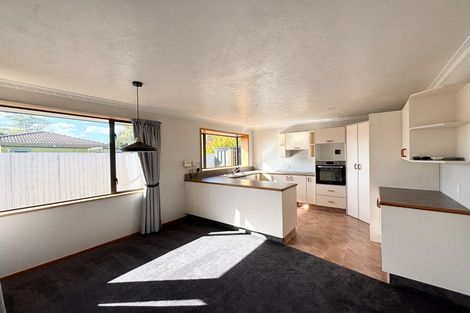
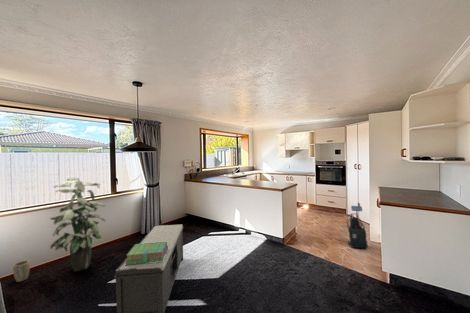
+ plant pot (21, 271)
+ stack of books (148, 252)
+ indoor plant (78, 222)
+ vacuum cleaner (357, 225)
+ bench (157, 263)
